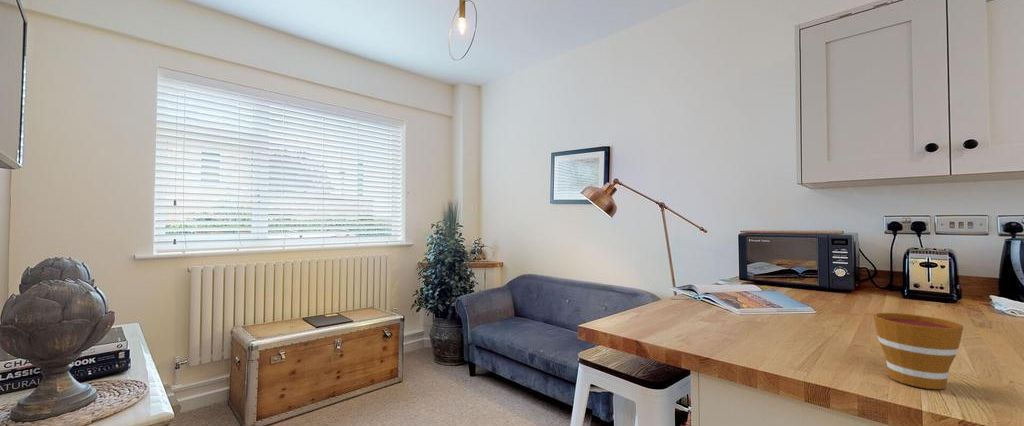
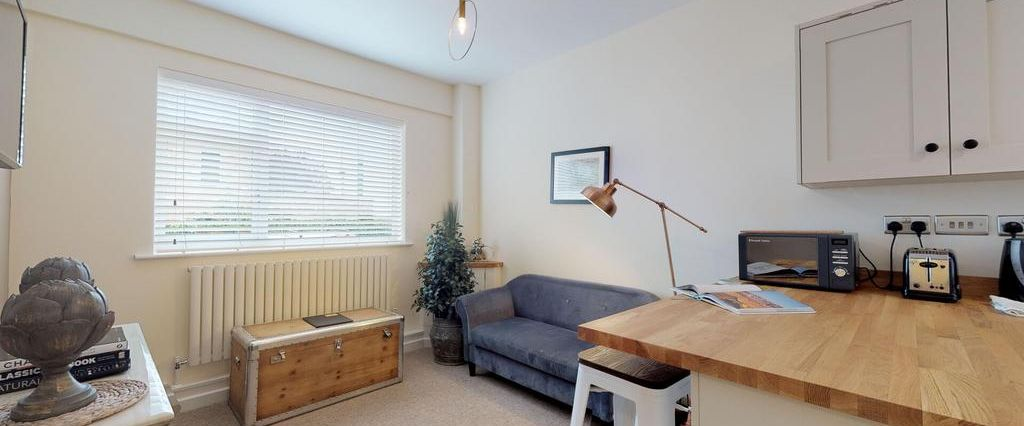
- cup (916, 349)
